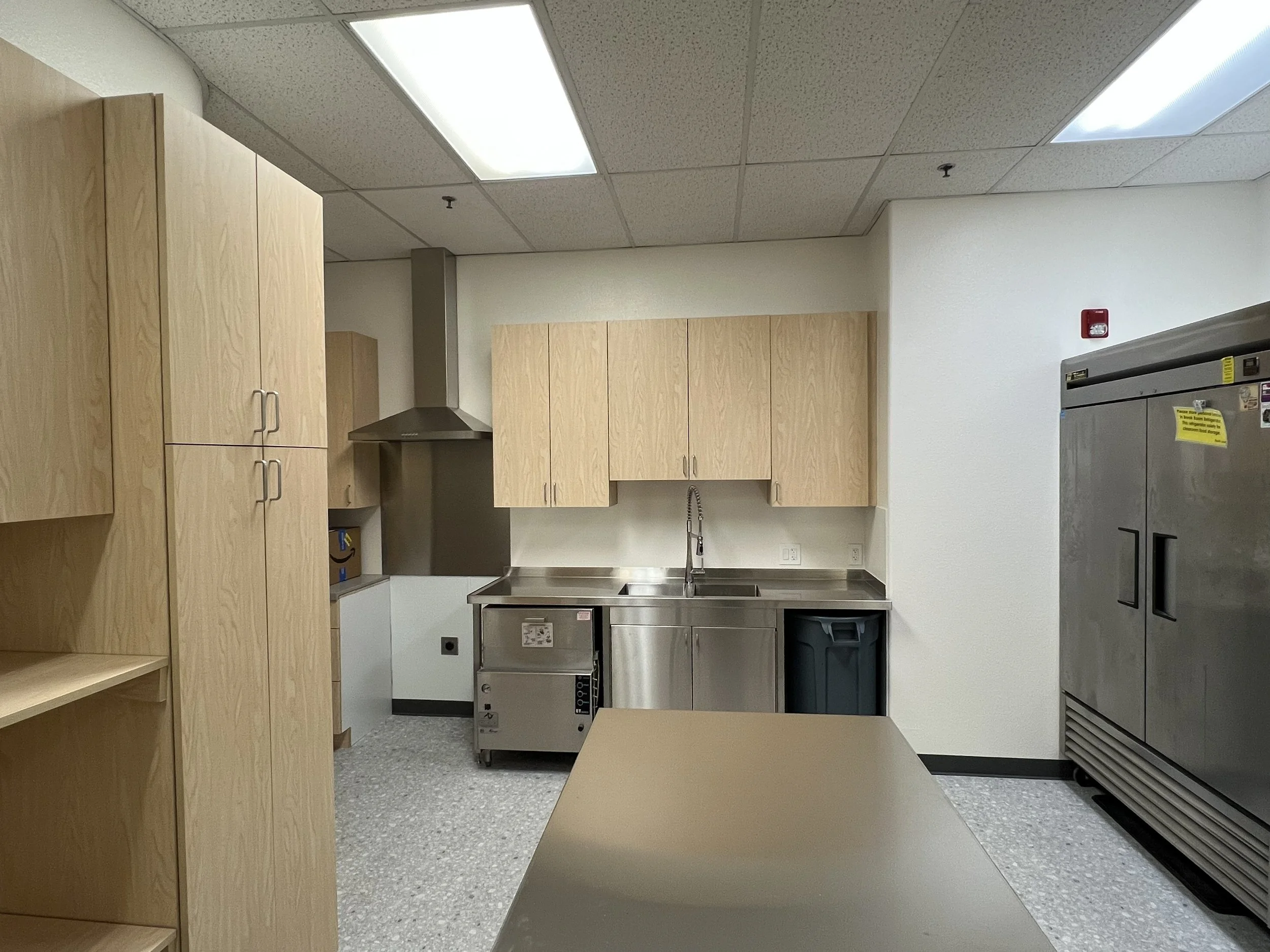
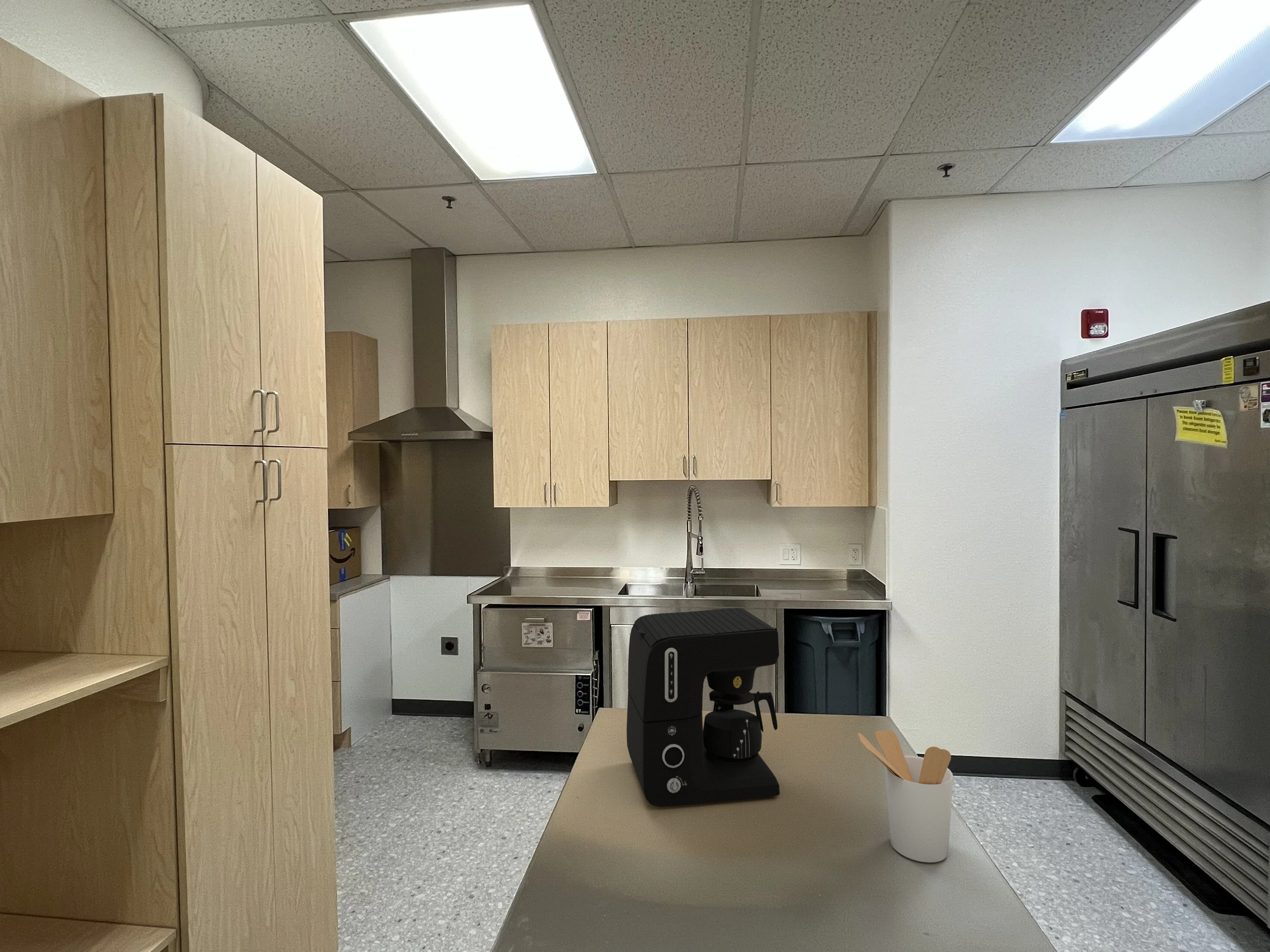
+ utensil holder (903, 791)
+ coffee maker (710, 699)
